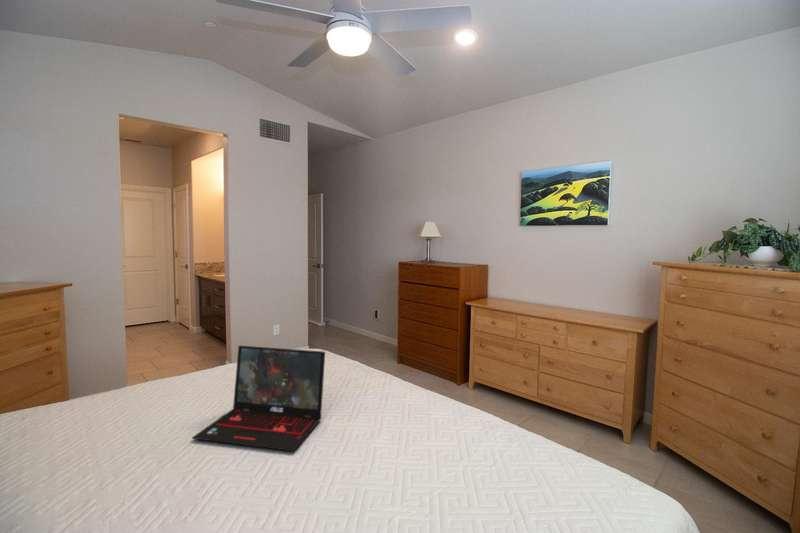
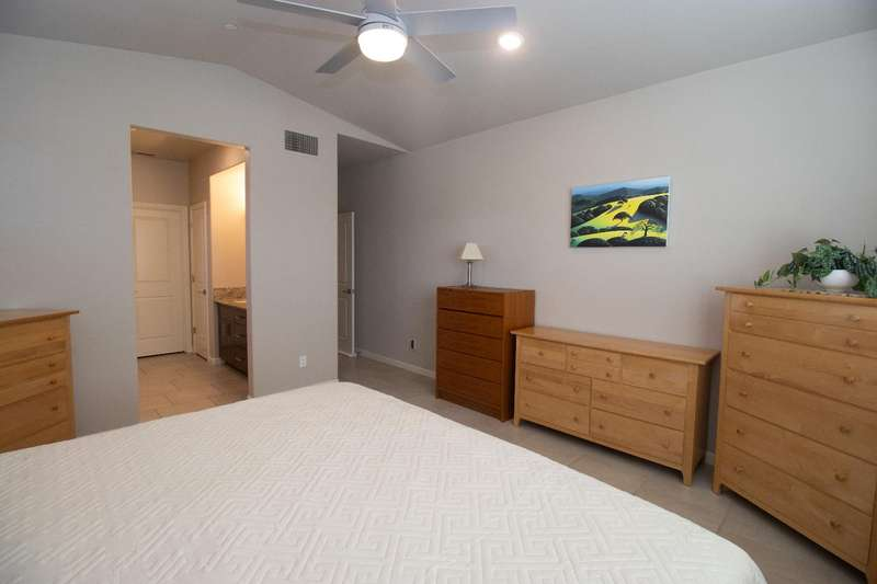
- laptop (263, 393)
